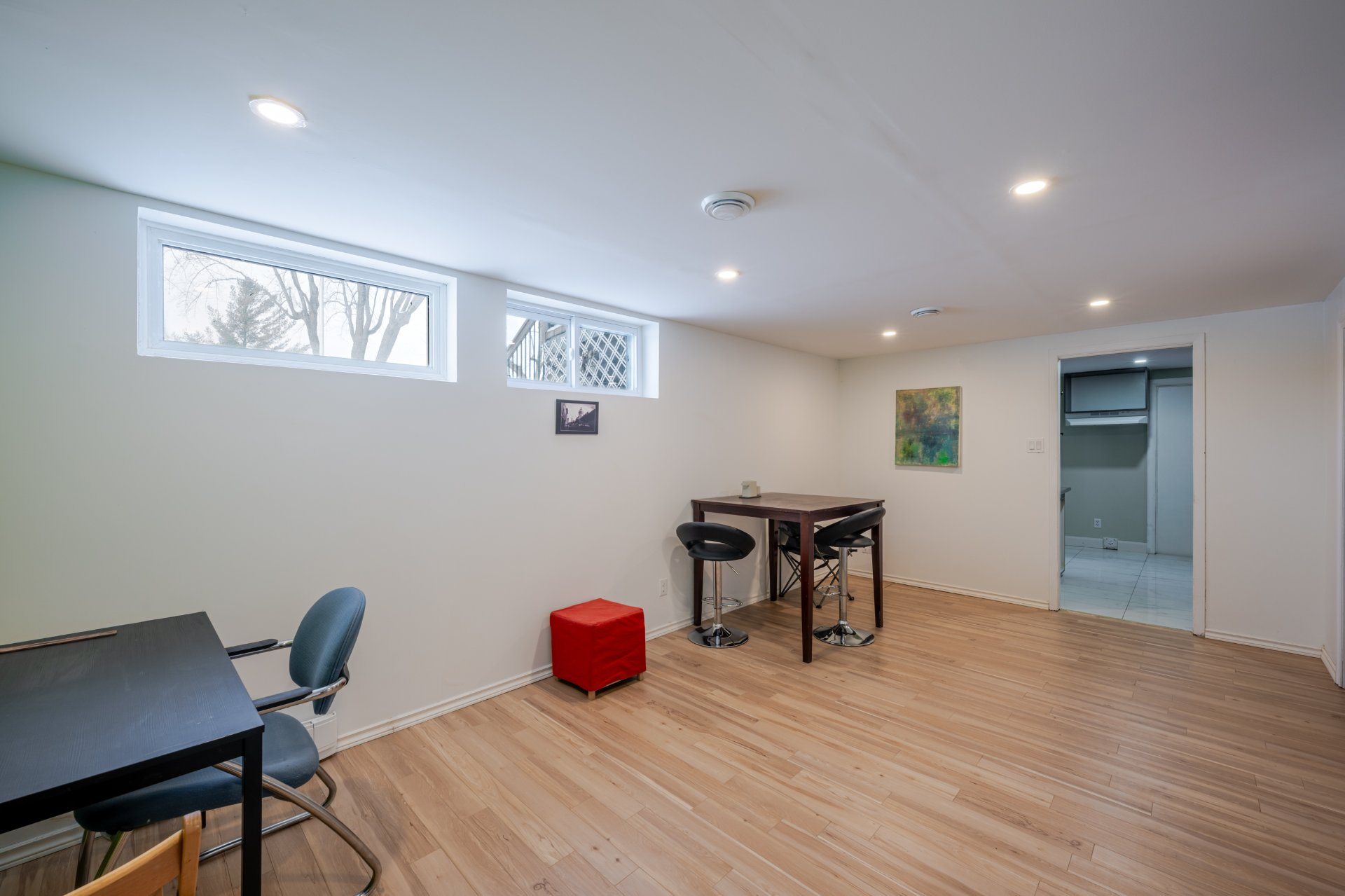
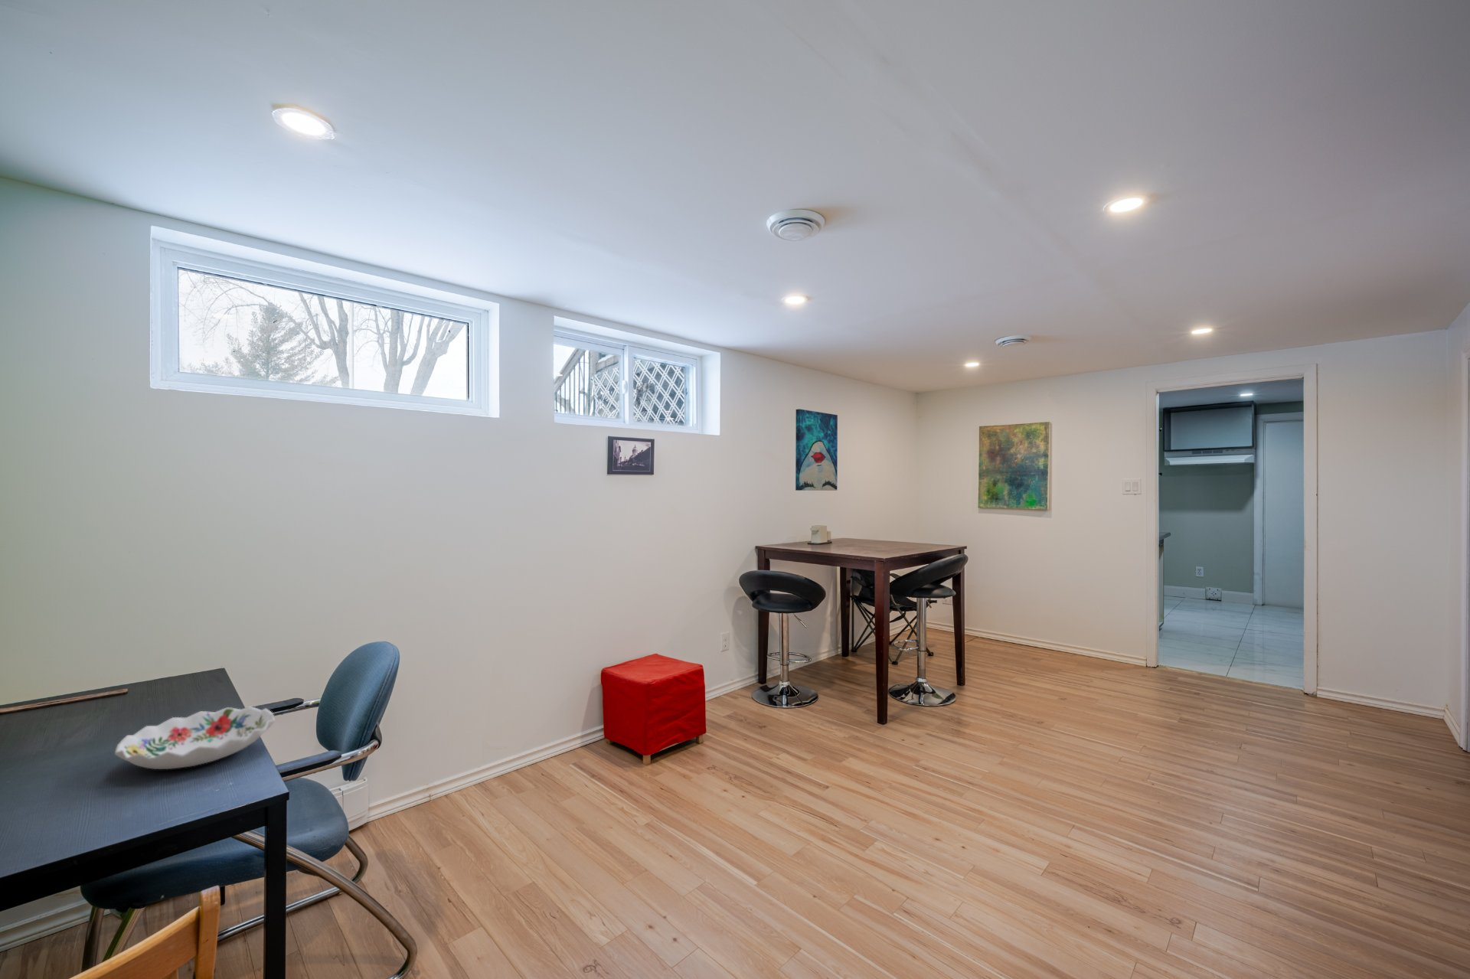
+ decorative bowl (200, 741)
+ wall art (816, 451)
